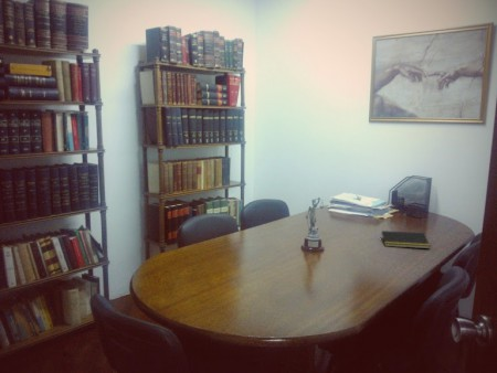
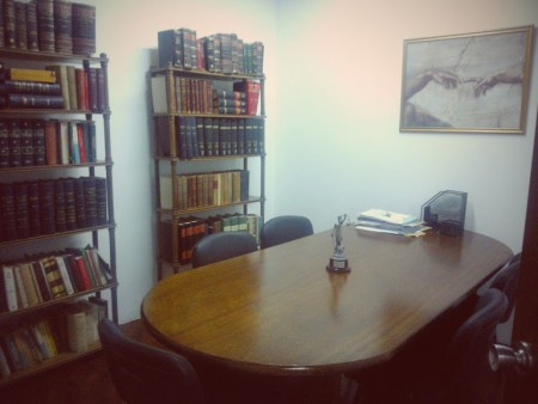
- notepad (404, 238)
